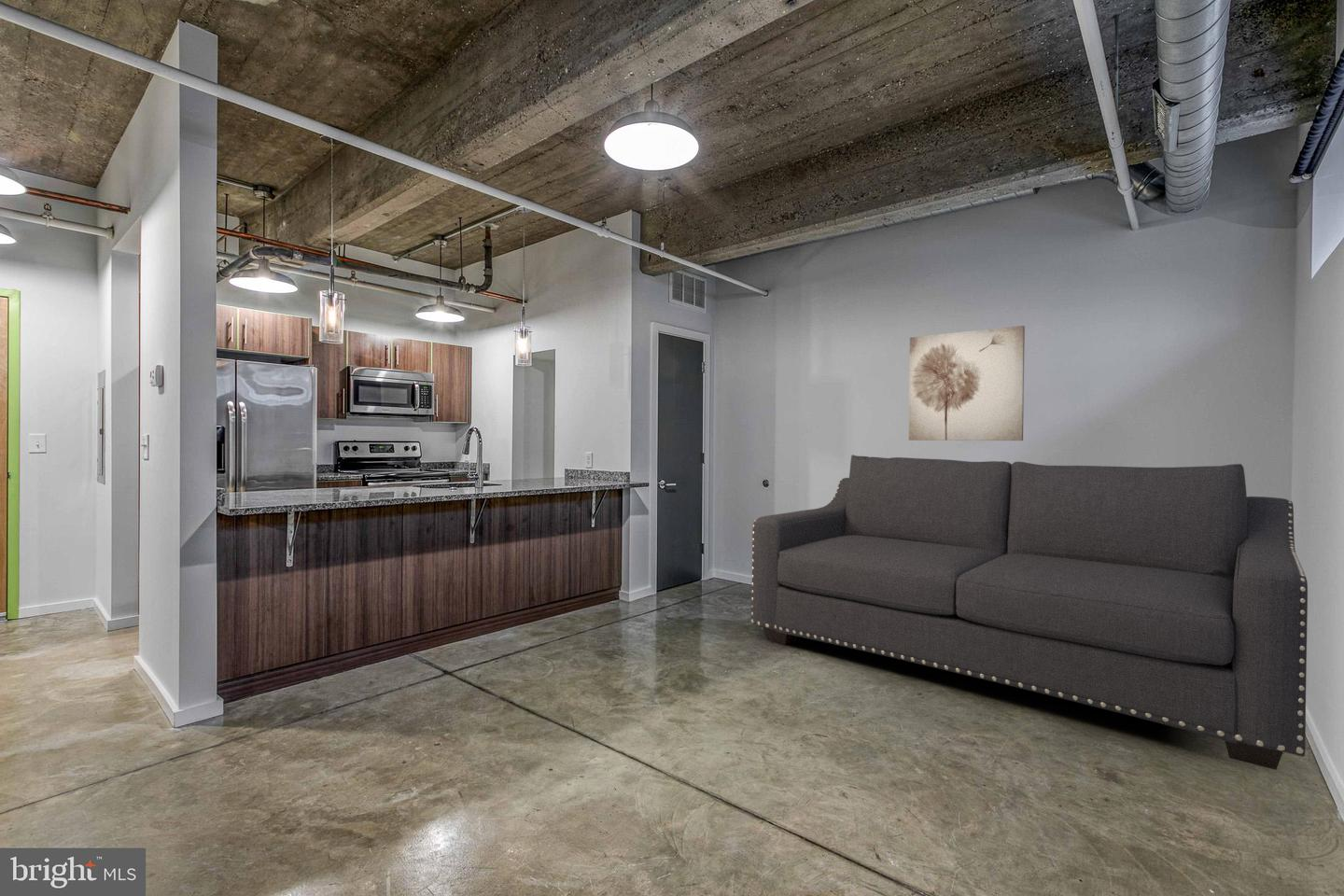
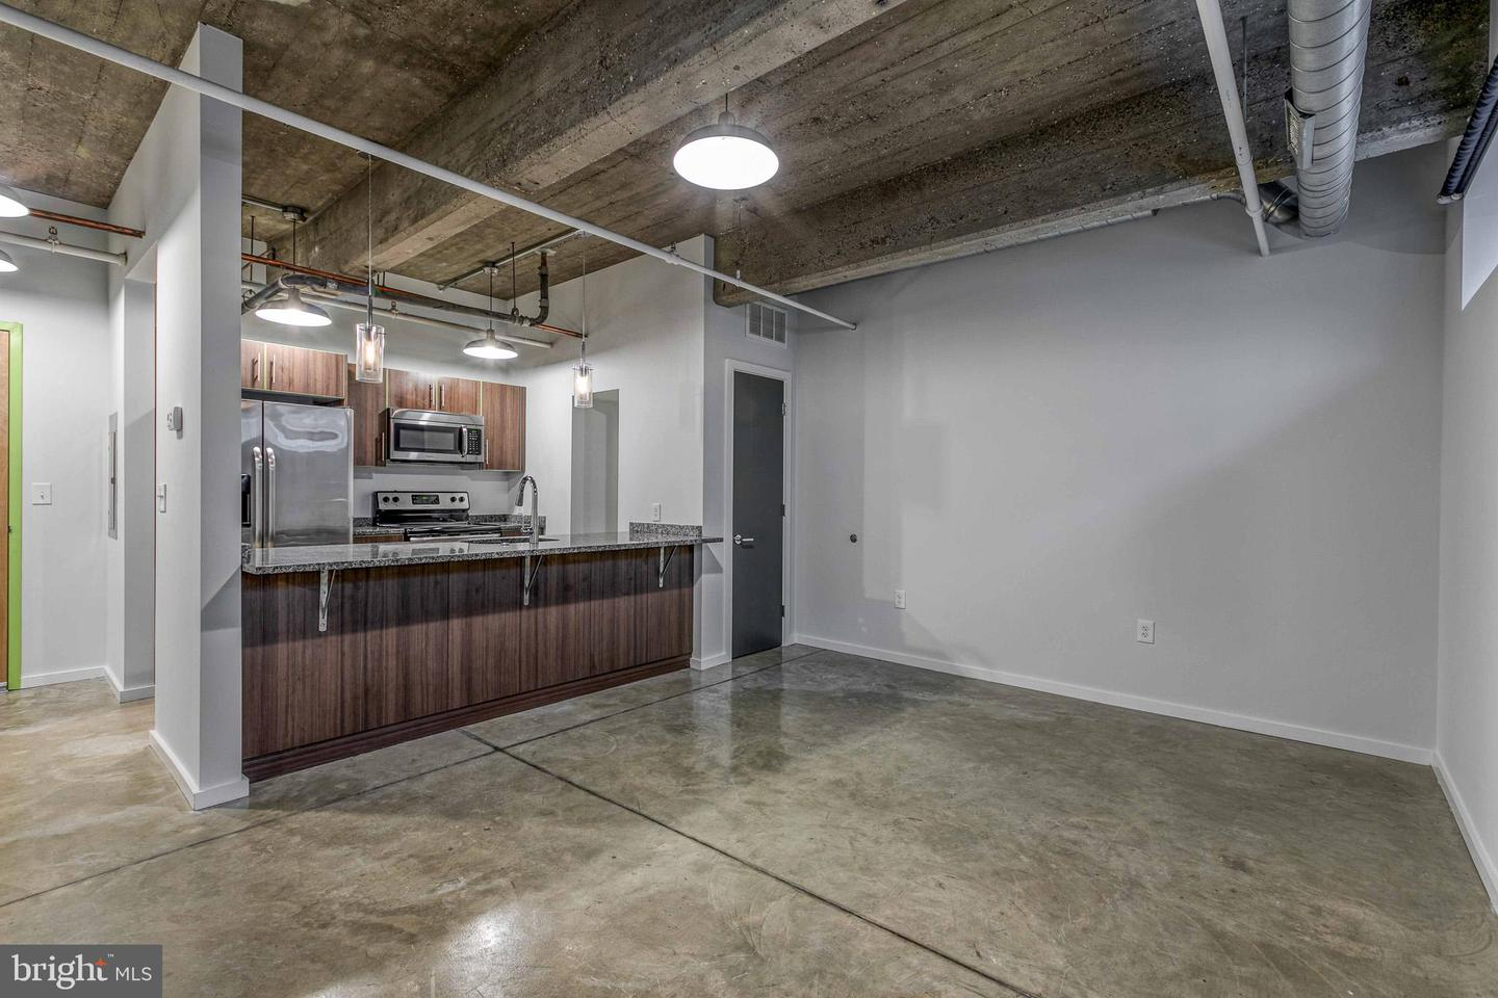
- wall art (963, 385)
- sofa (992, 561)
